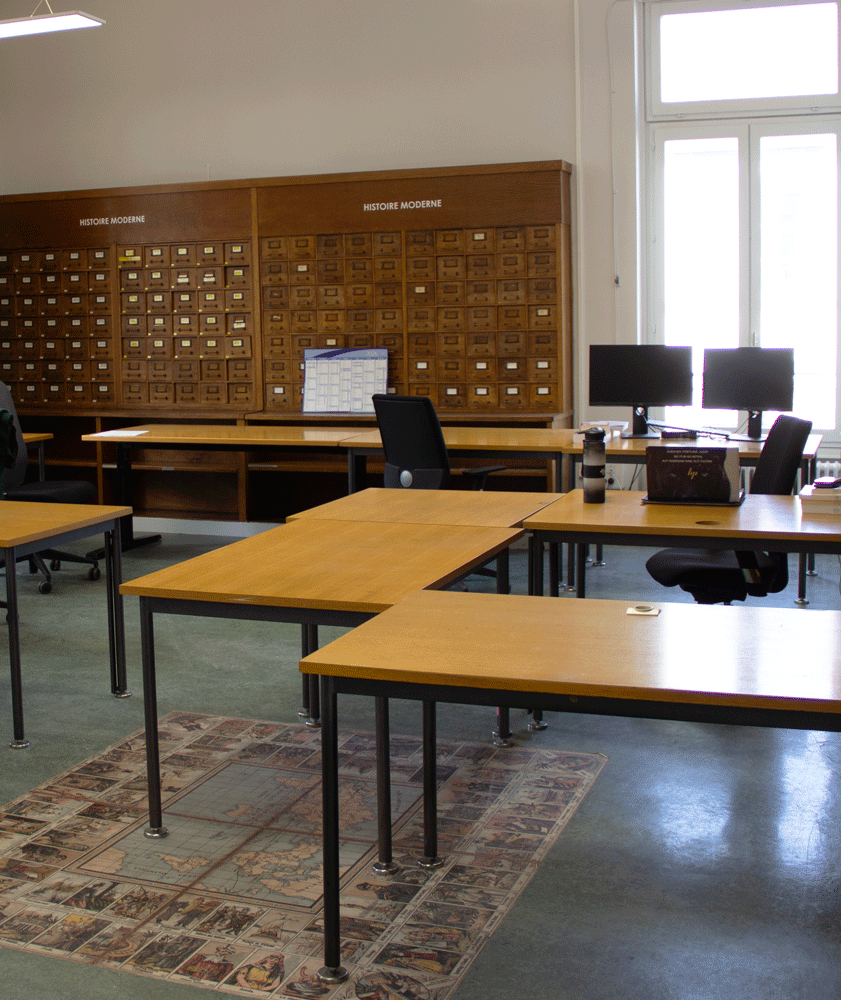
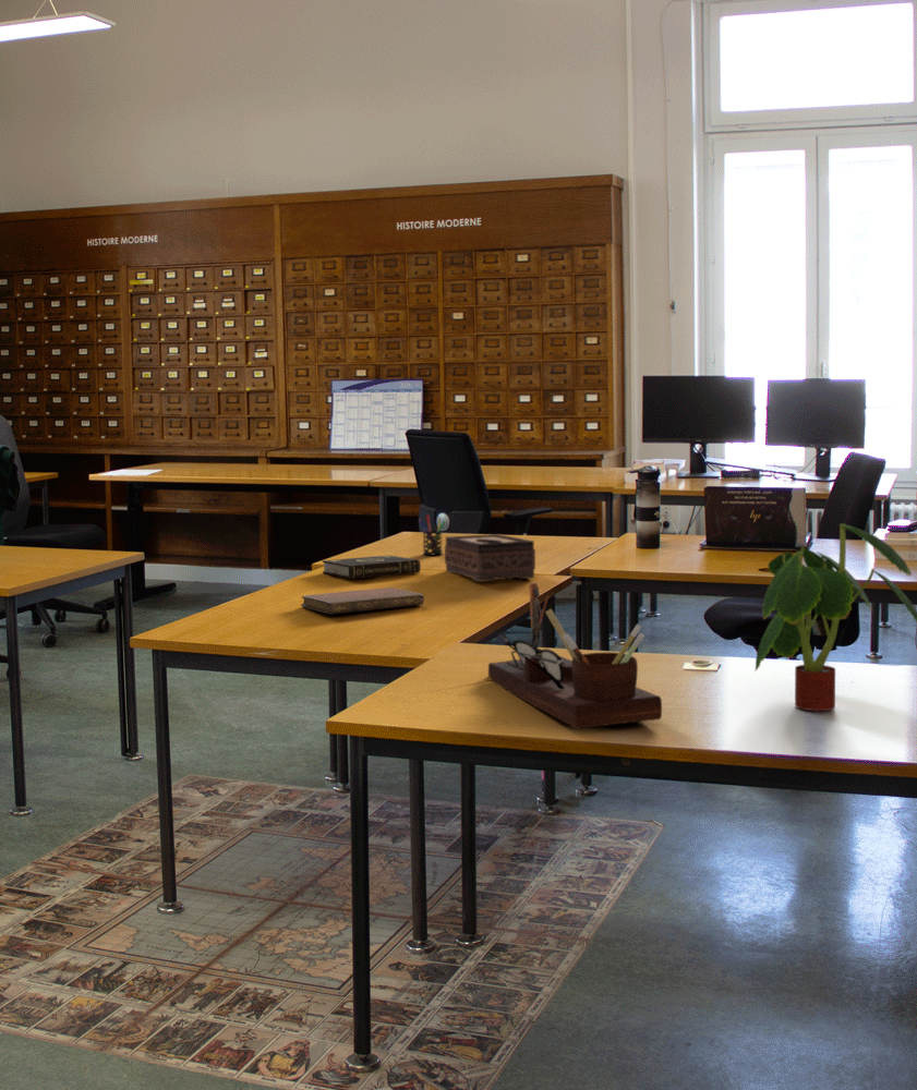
+ desk organizer (569, 647)
+ plant (818, 611)
+ pen holder (434, 533)
+ book (371, 566)
+ tissue box (488, 556)
+ notebook (362, 600)
